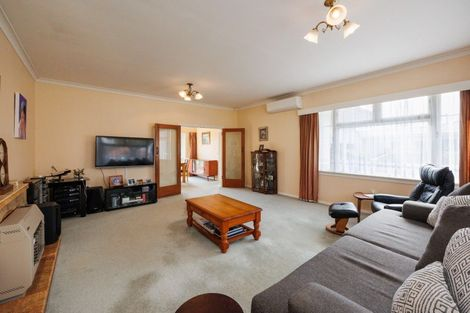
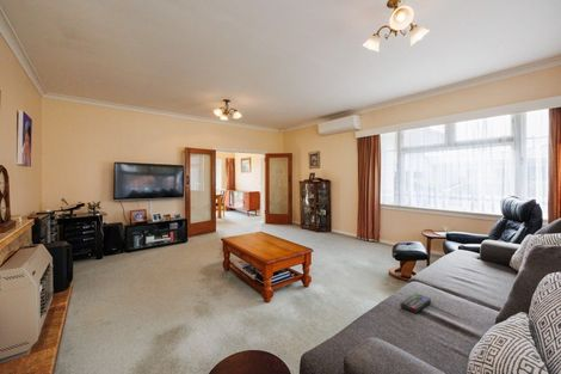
+ remote control (415, 302)
